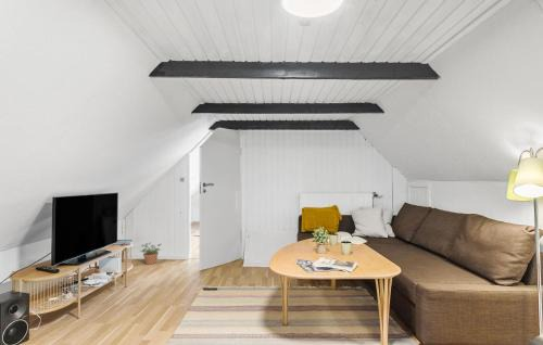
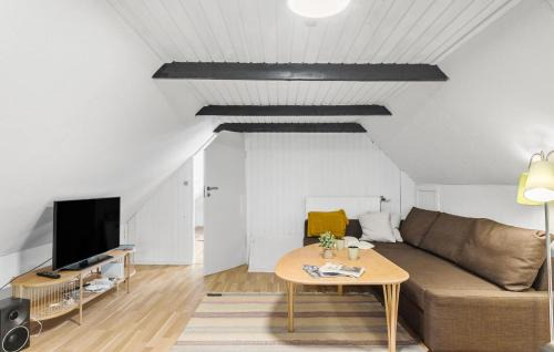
- potted plant (152, 253)
